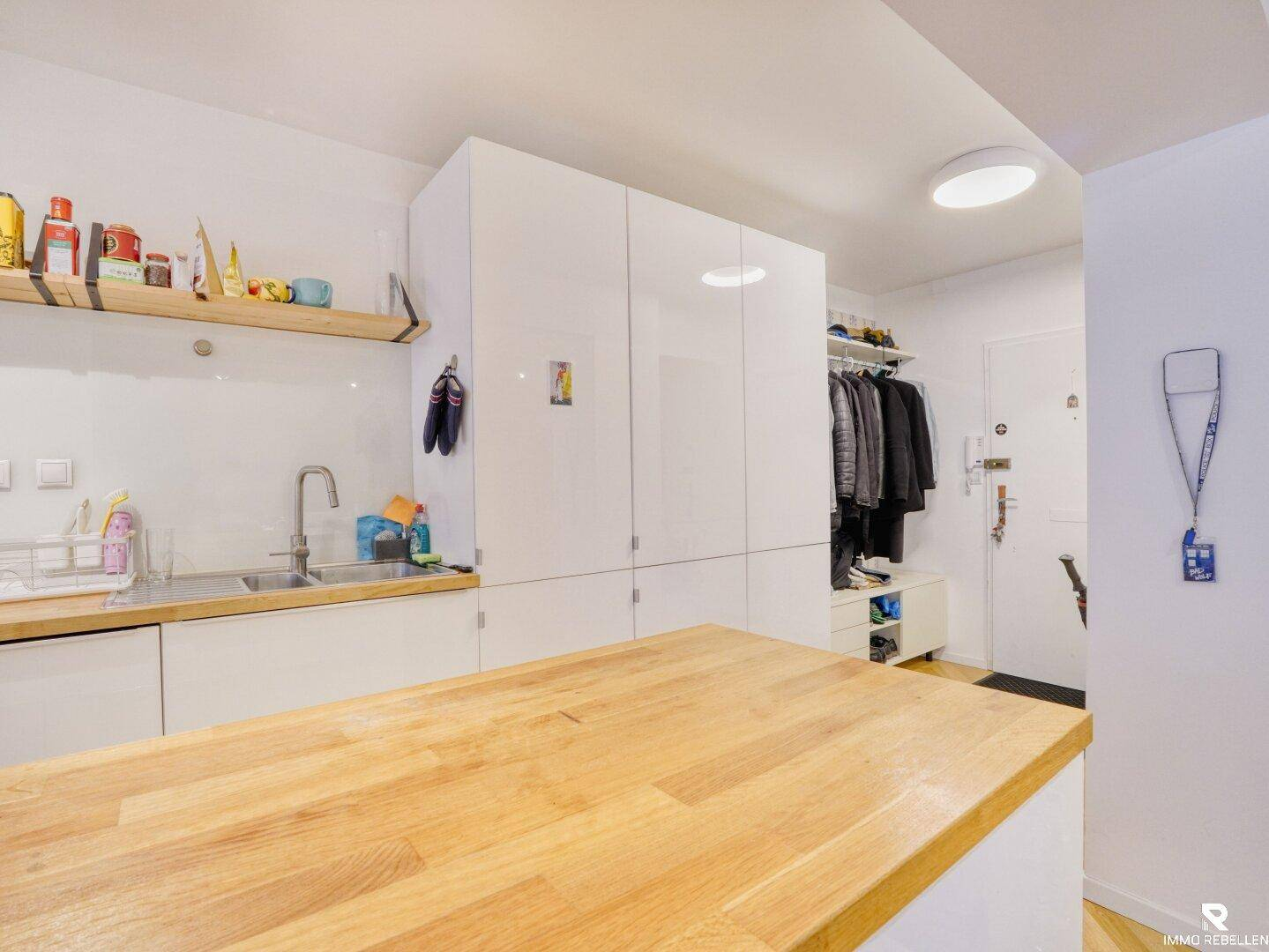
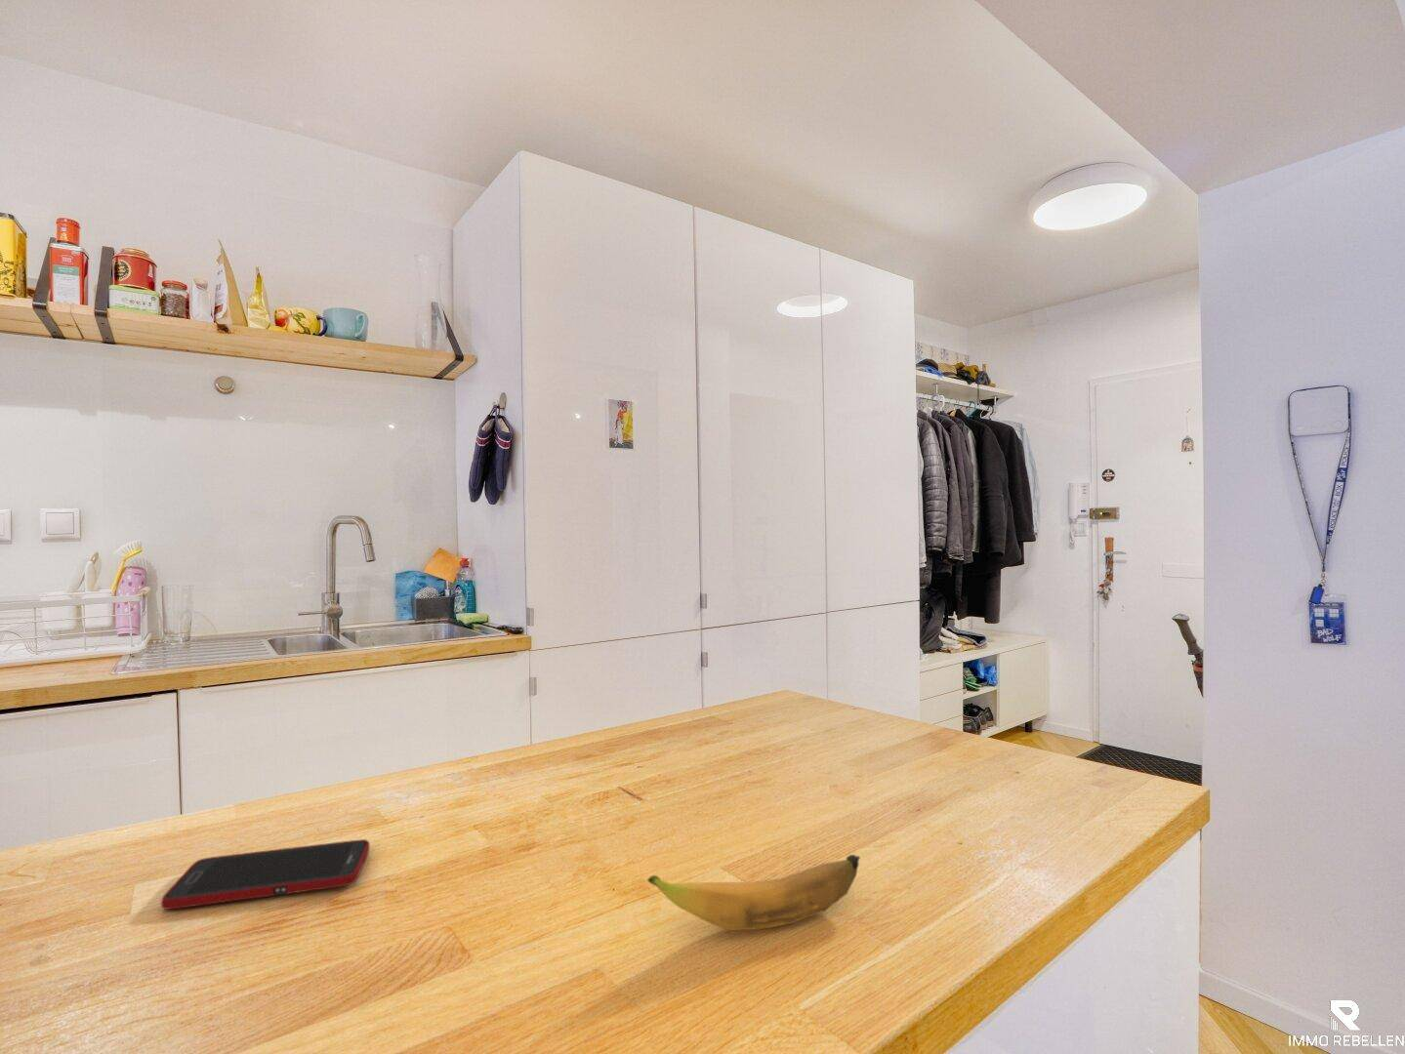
+ banana (761, 886)
+ cell phone (273, 871)
